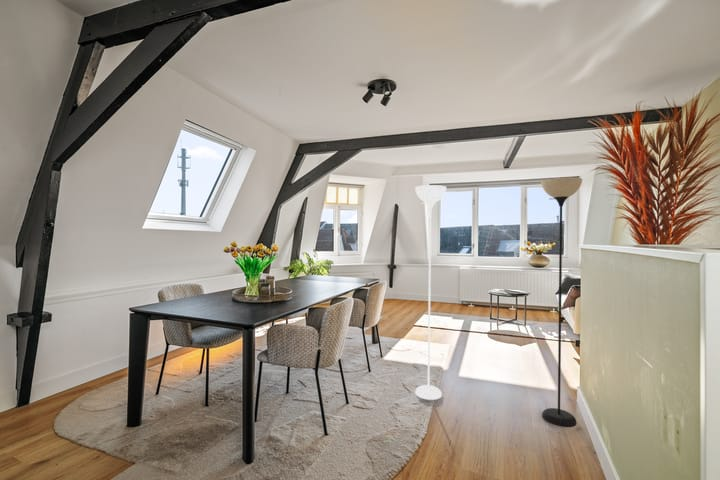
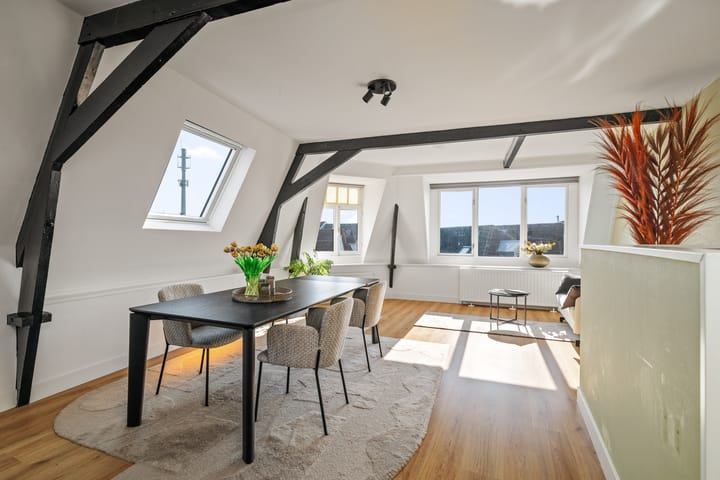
- floor lamp (430, 288)
